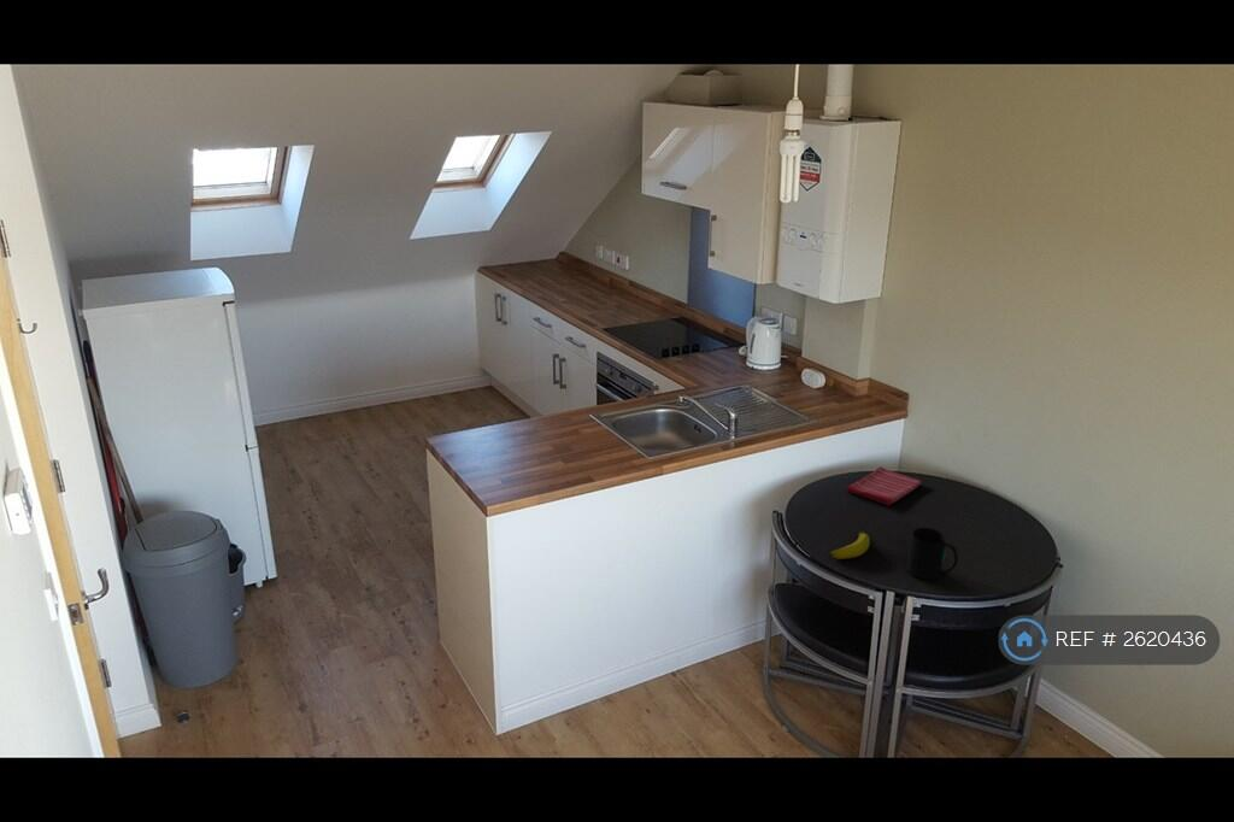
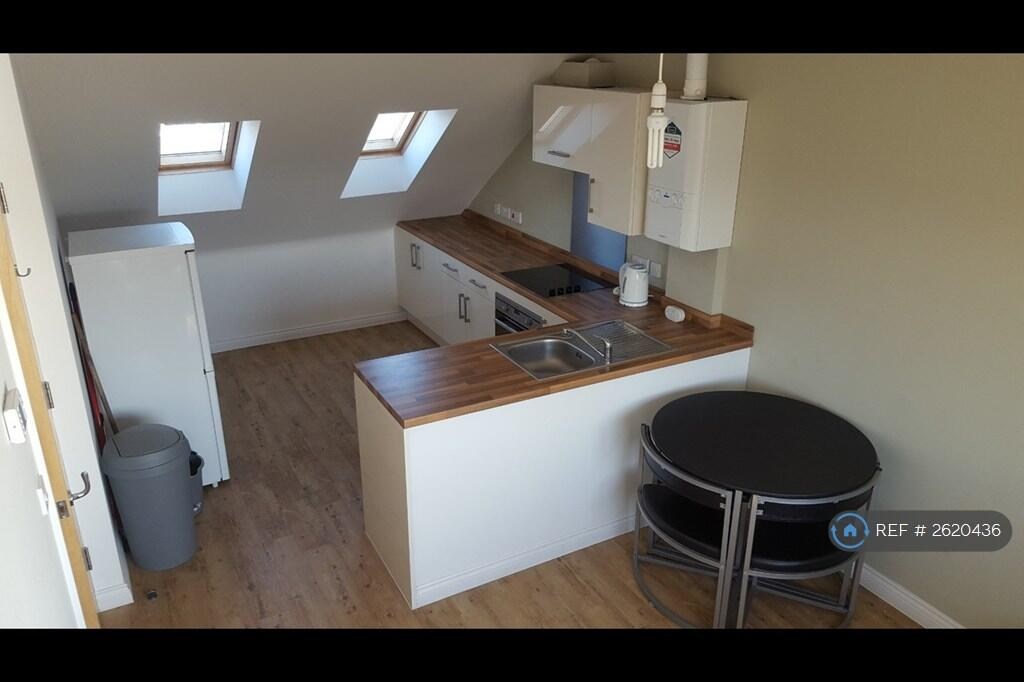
- mug (933, 556)
- banana (854, 542)
- dish towel (883, 485)
